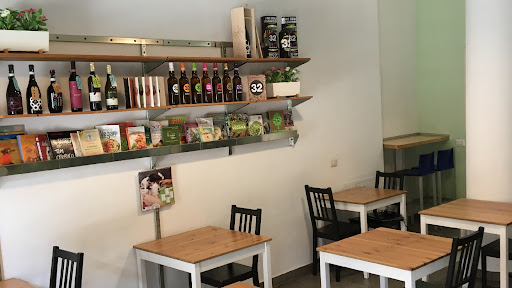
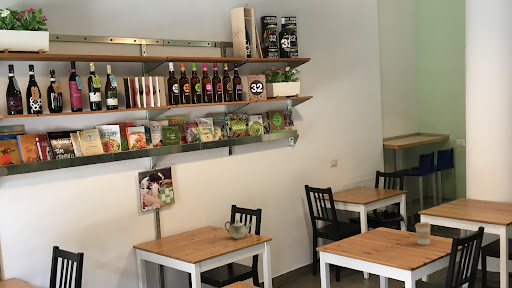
+ teapot (238, 228)
+ coffee cup (423, 232)
